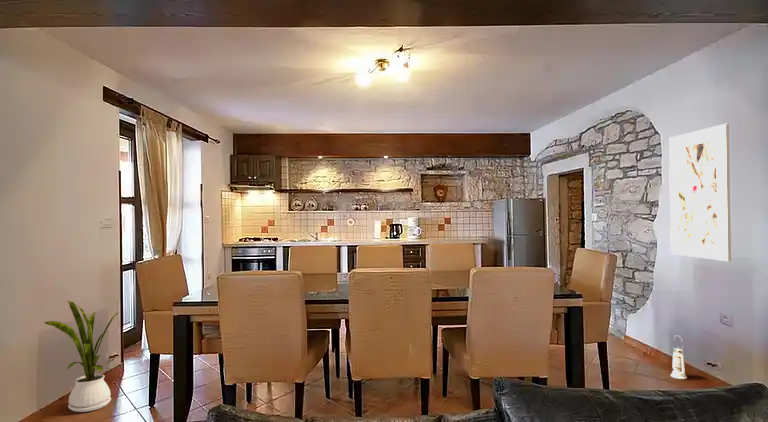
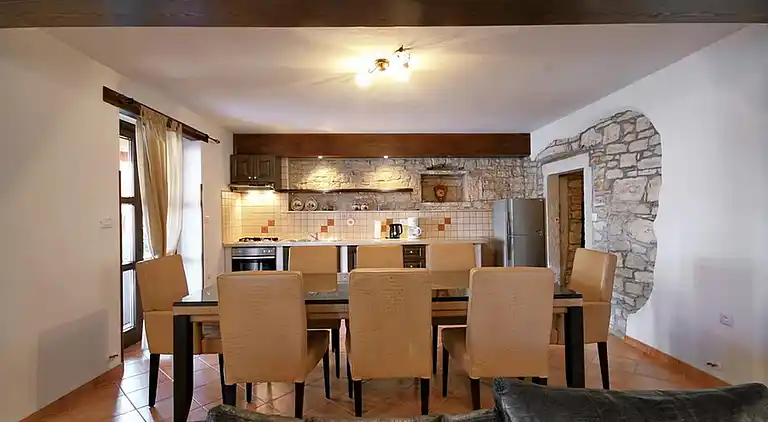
- lantern (678, 355)
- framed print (697, 194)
- house plant (85, 351)
